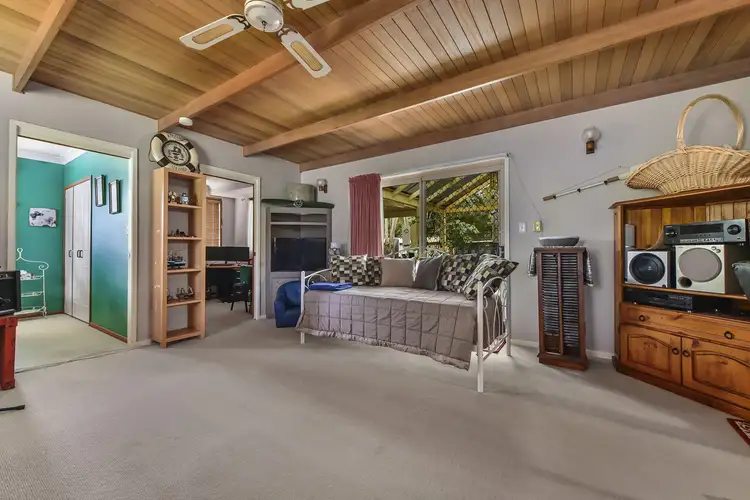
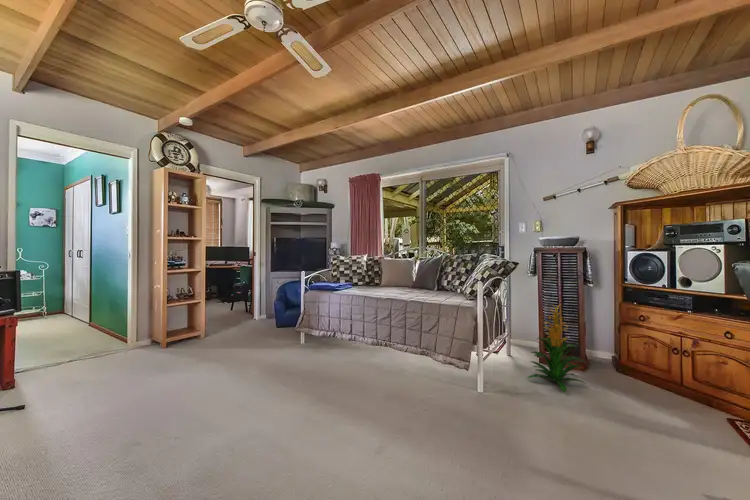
+ indoor plant (555, 342)
